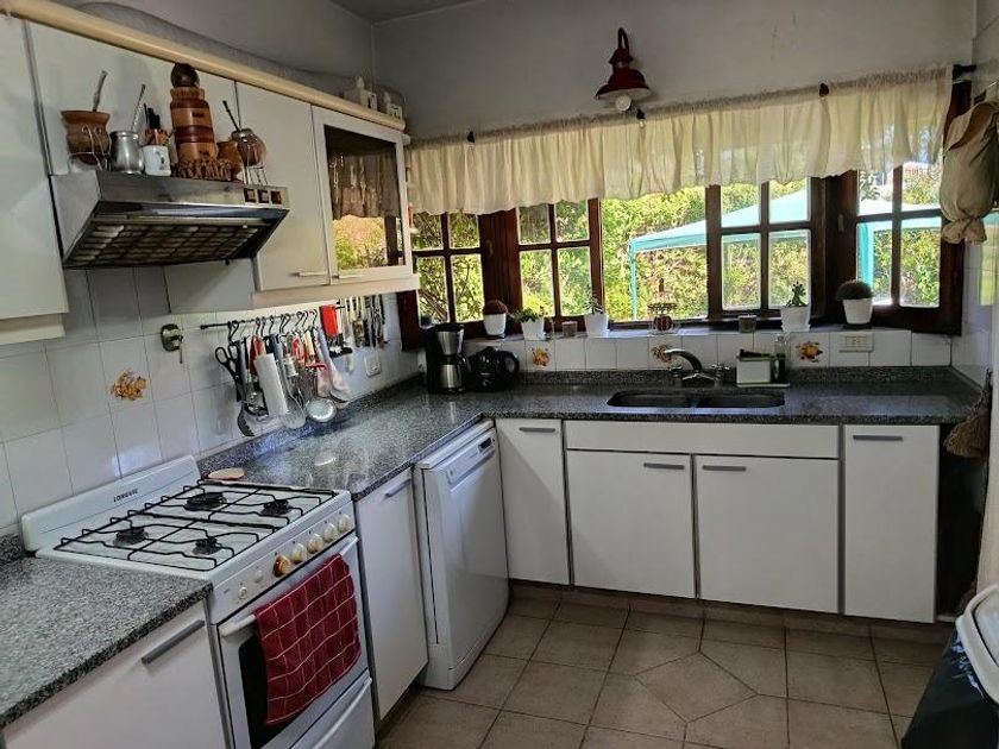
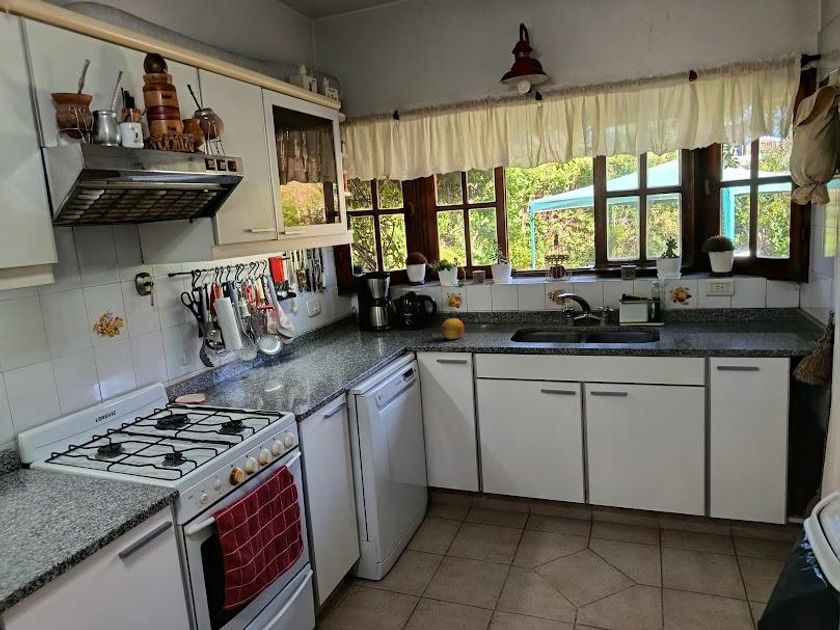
+ fruit (451, 328)
